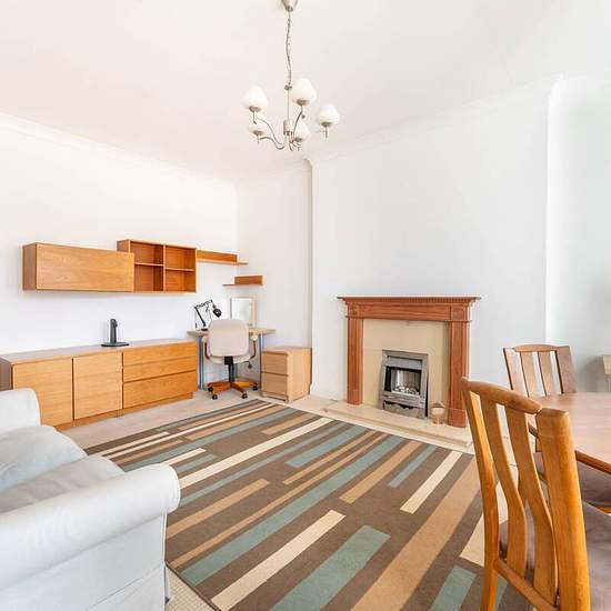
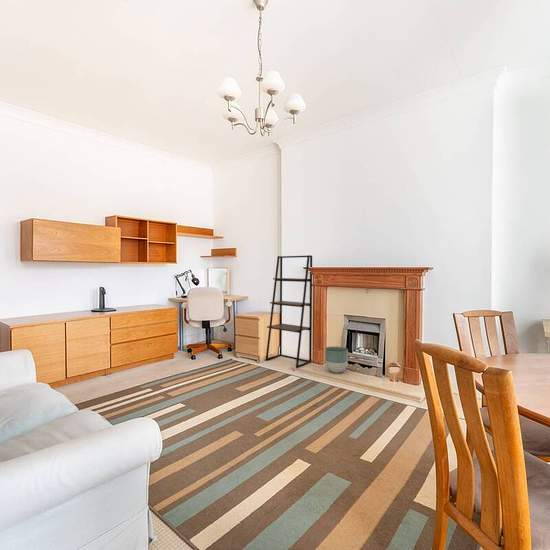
+ shelving unit (288, 305)
+ planter (336, 360)
